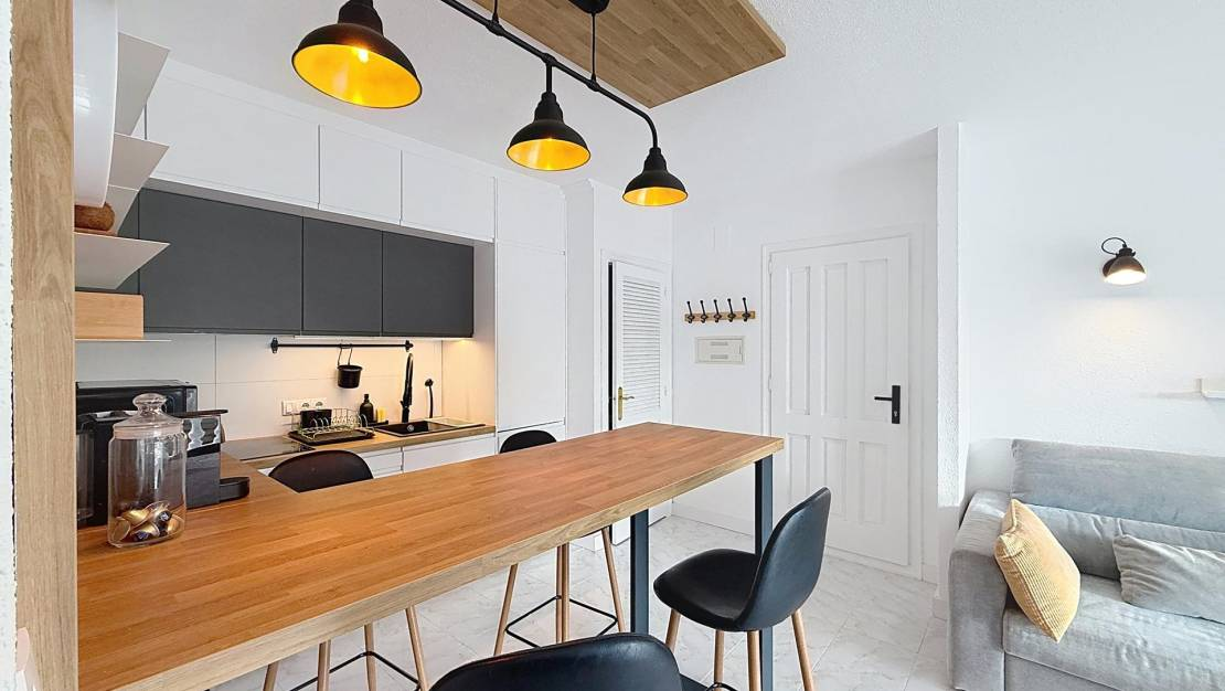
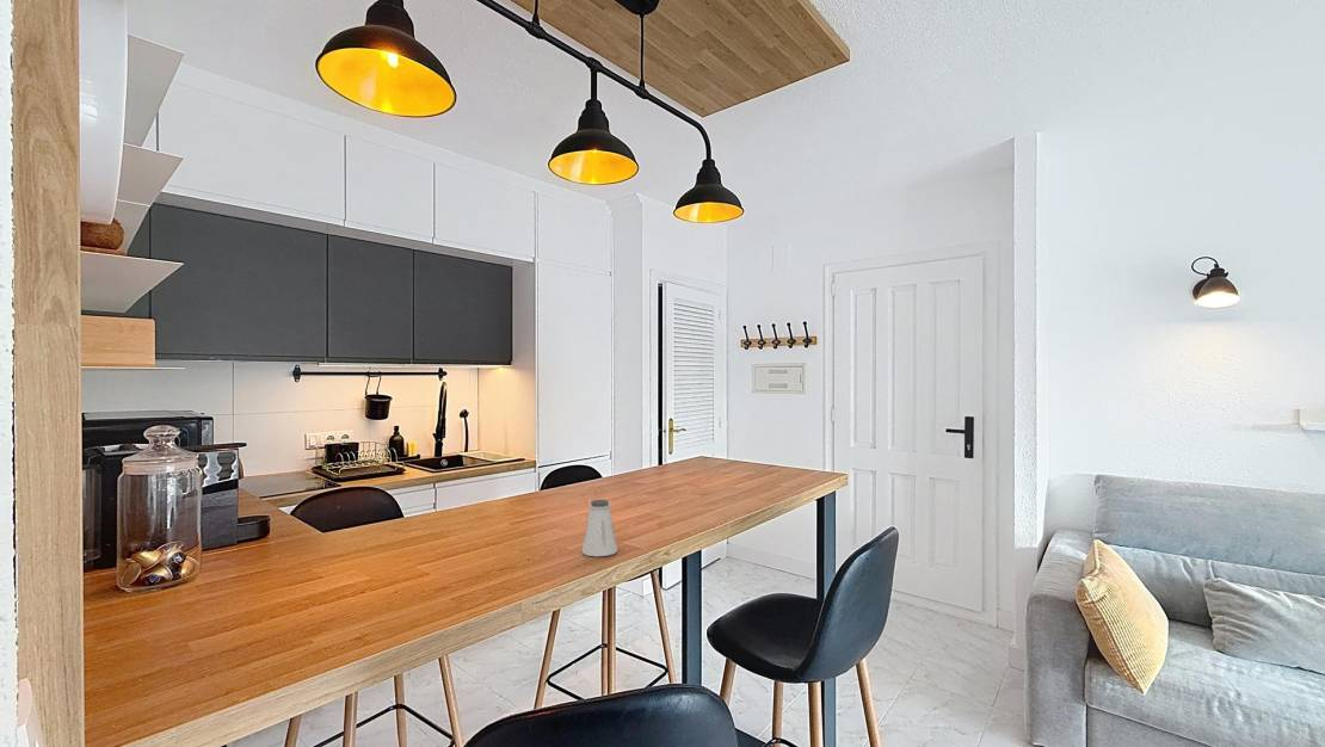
+ saltshaker (599, 525)
